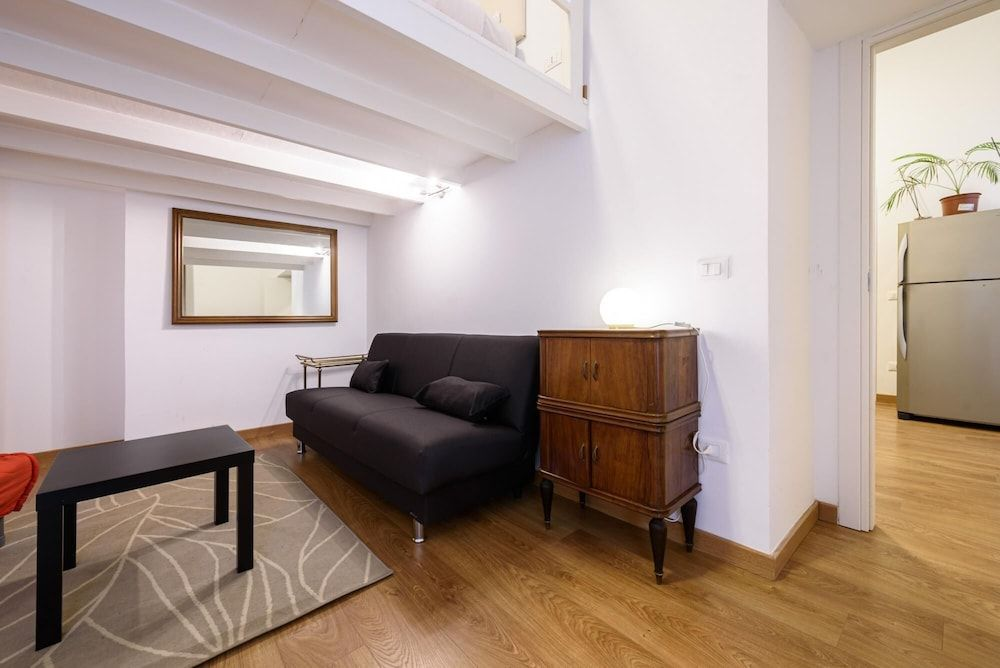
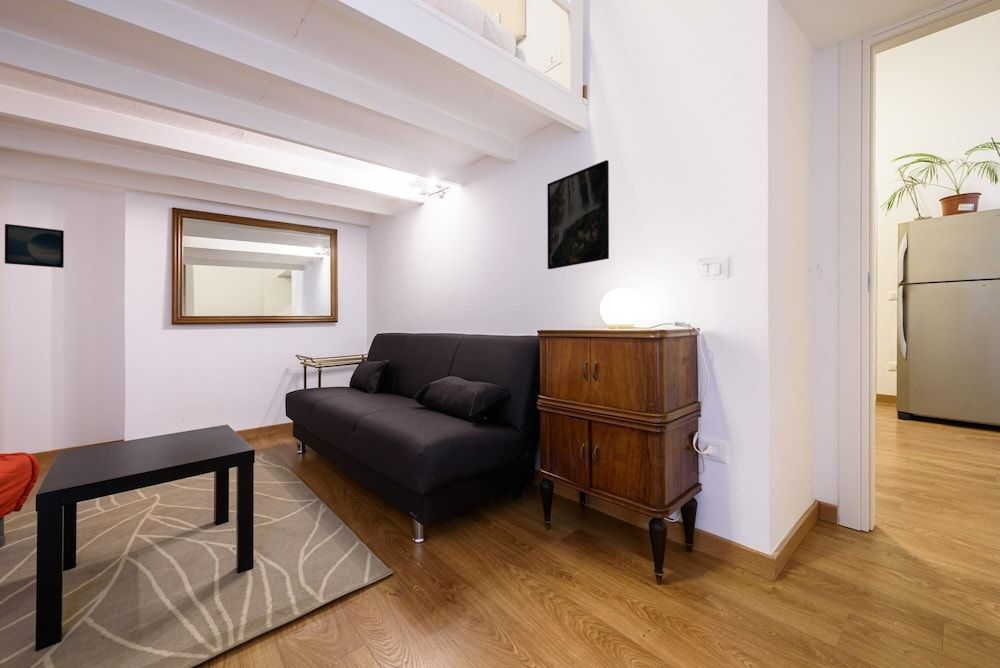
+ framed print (35, 246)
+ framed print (575, 218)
